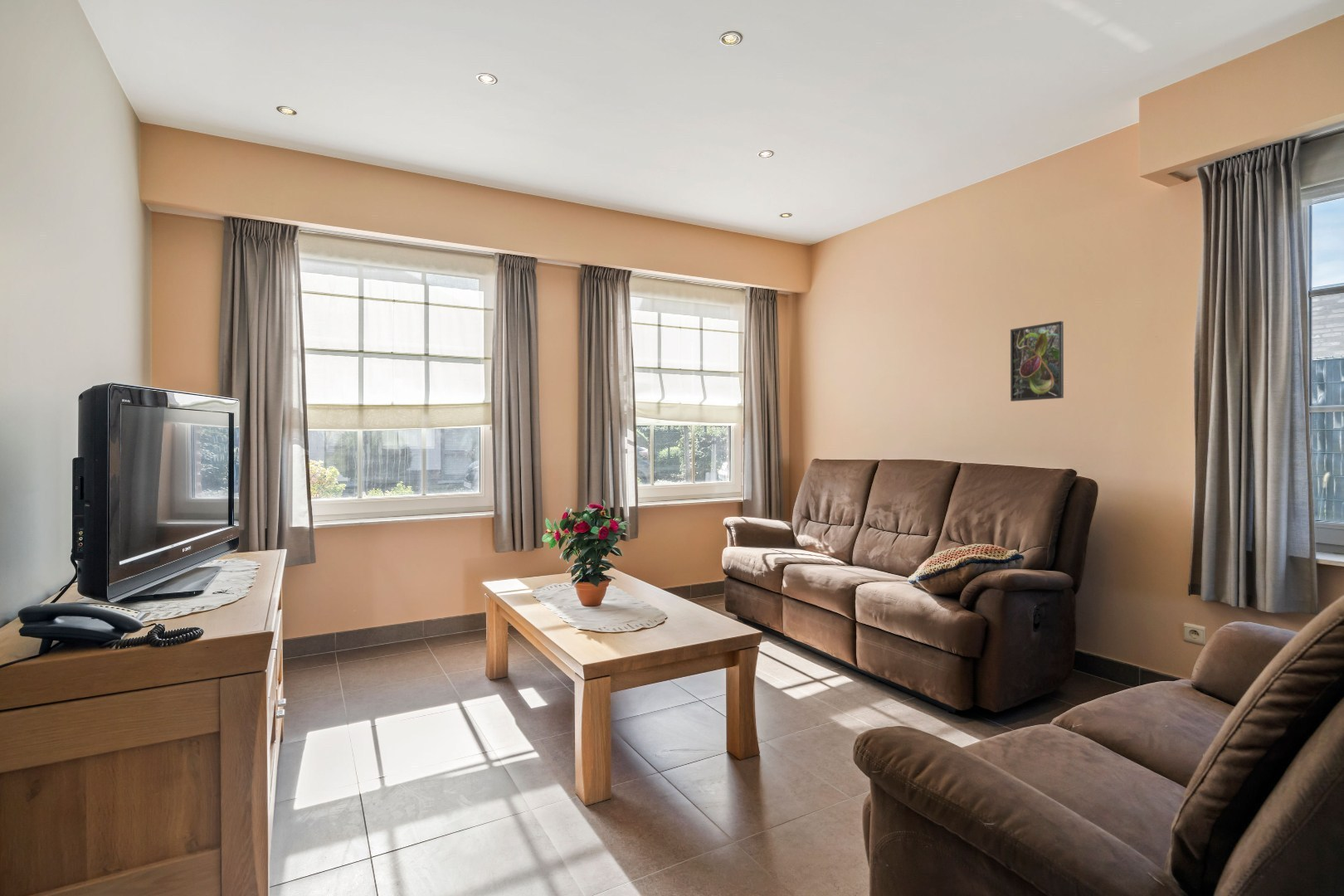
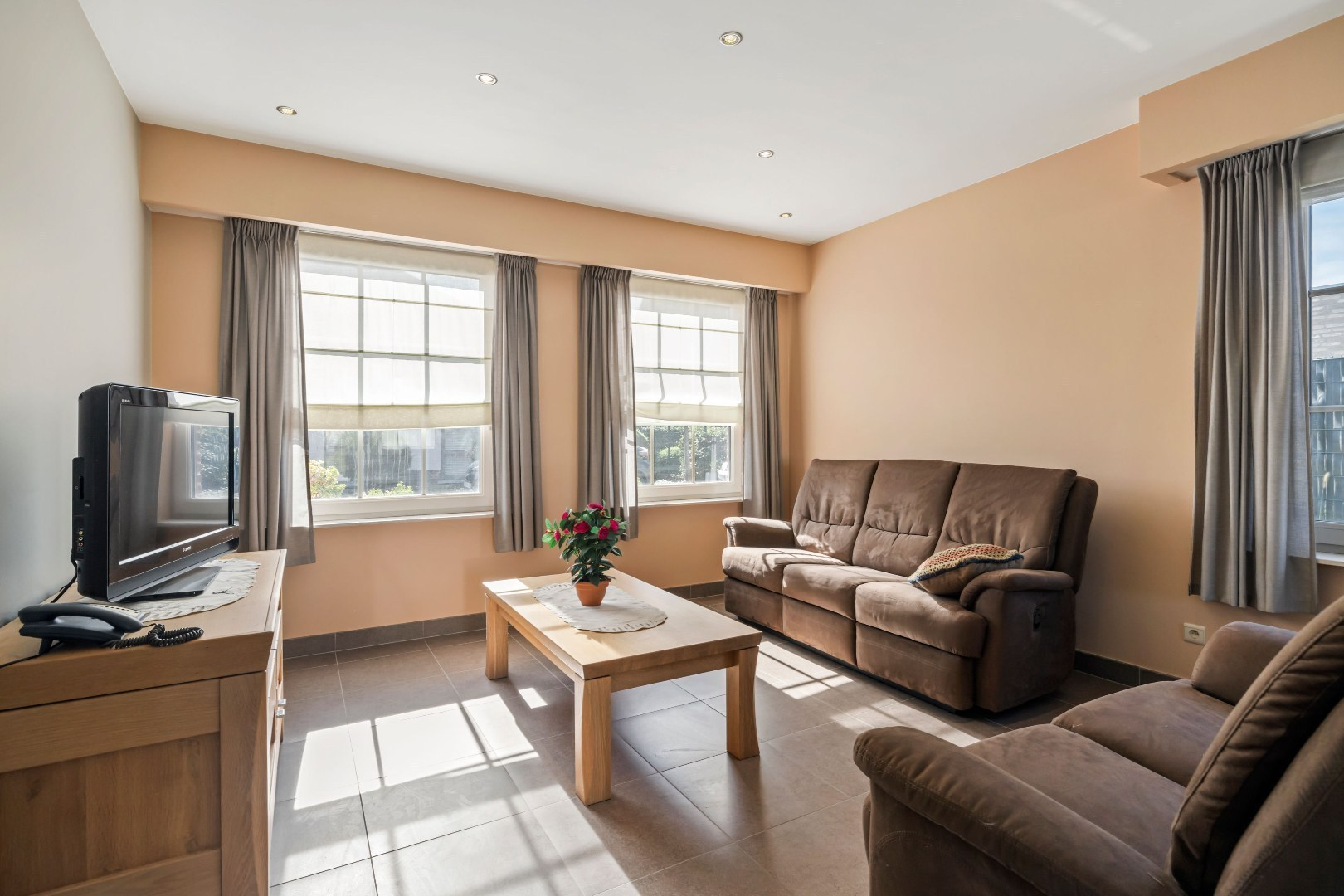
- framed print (1035, 363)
